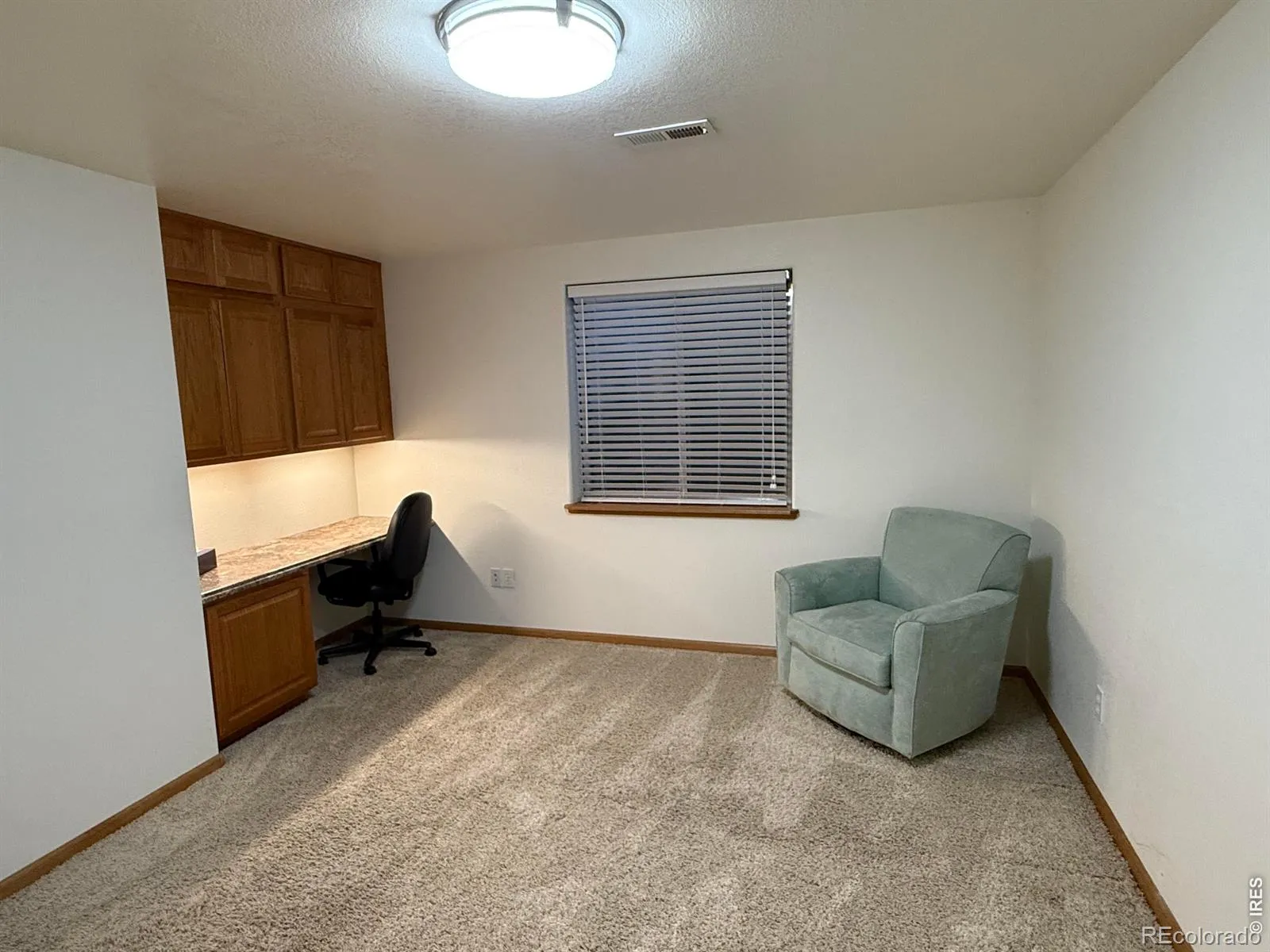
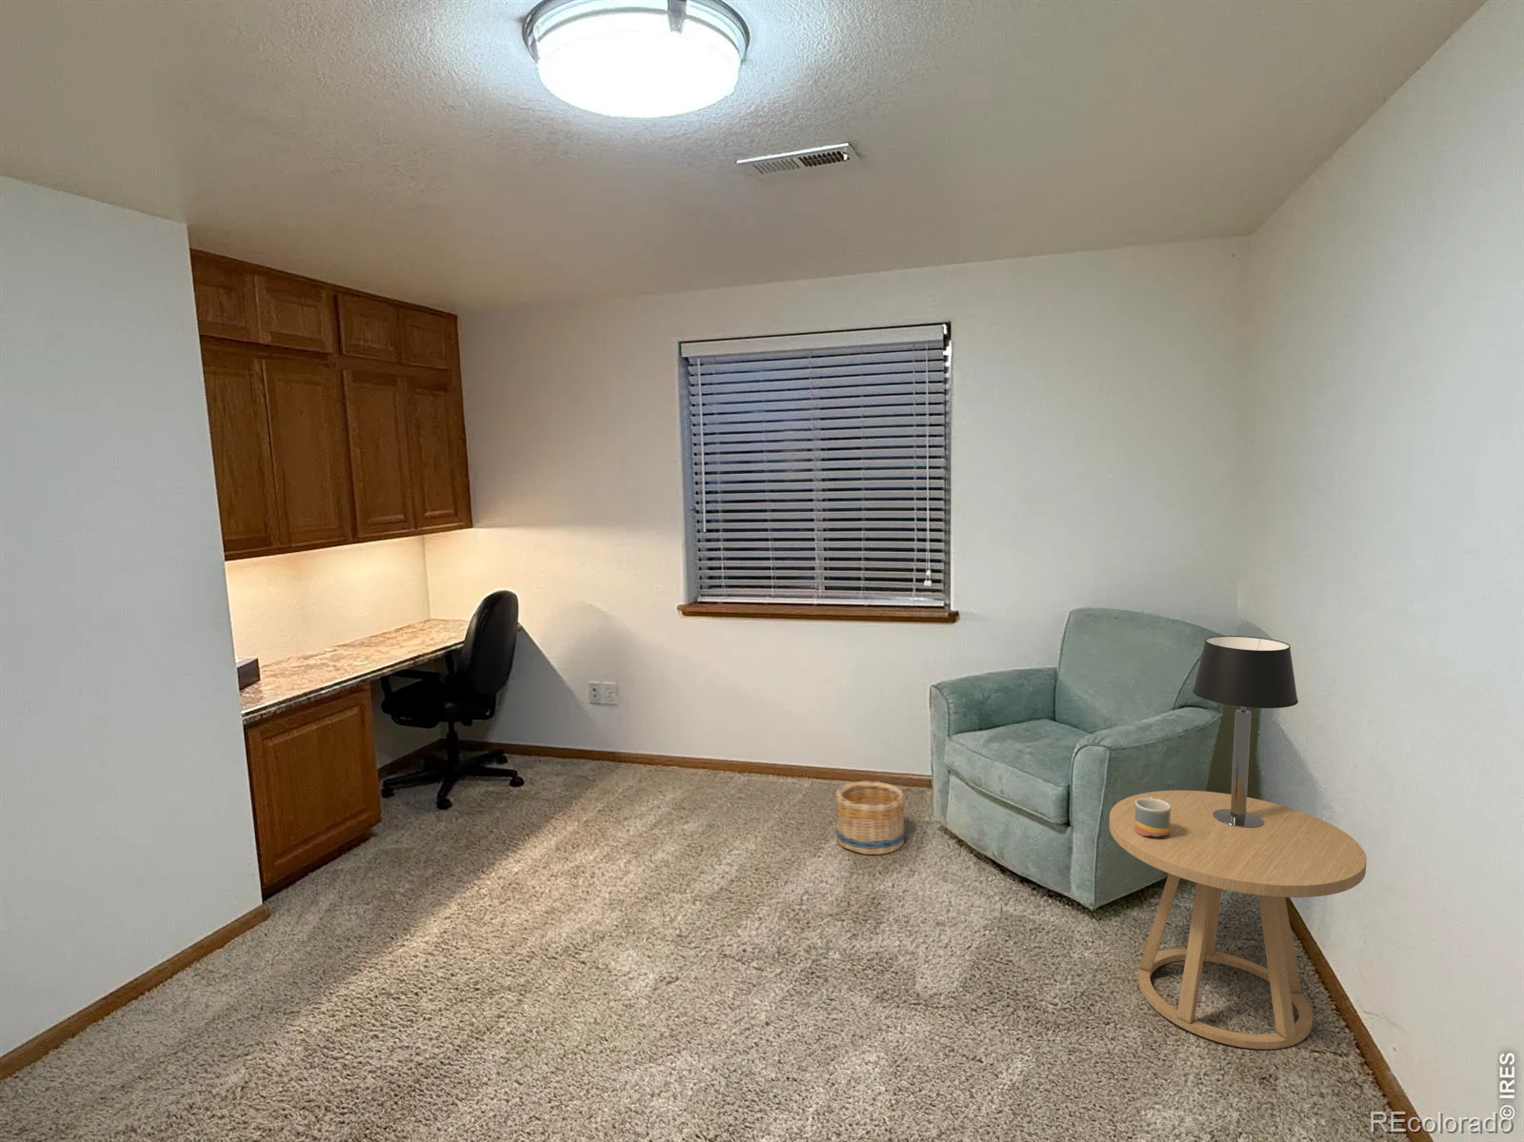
+ basket (870, 817)
+ side table (1218, 915)
+ mug (1152, 815)
+ table lamp (1242, 731)
